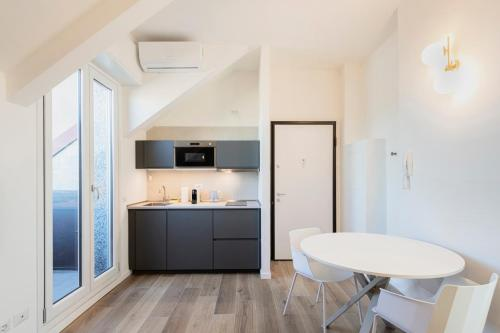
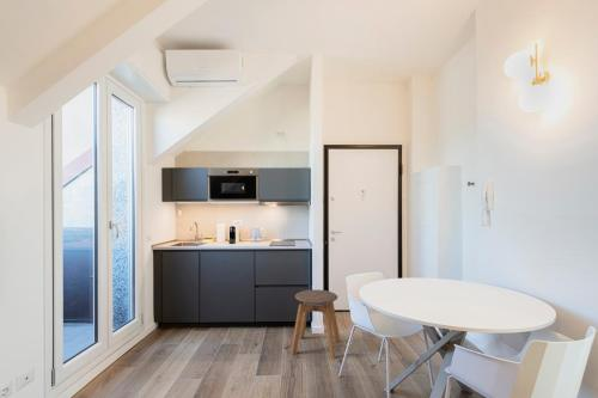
+ stool (316, 311)
